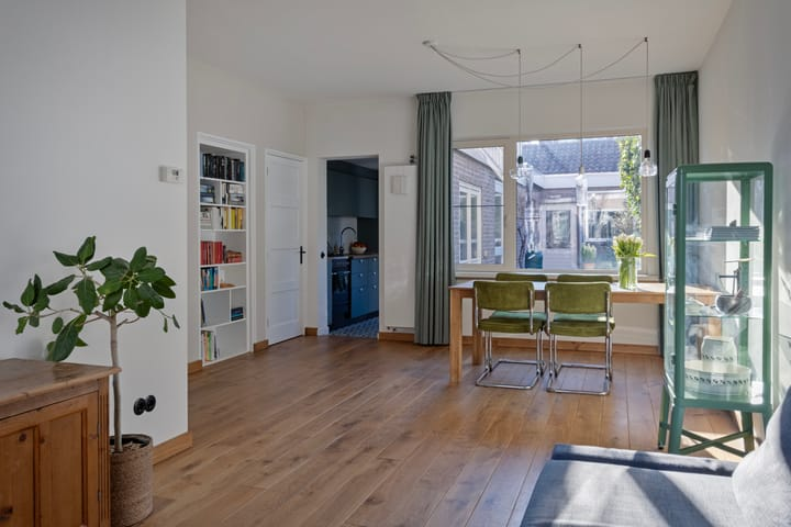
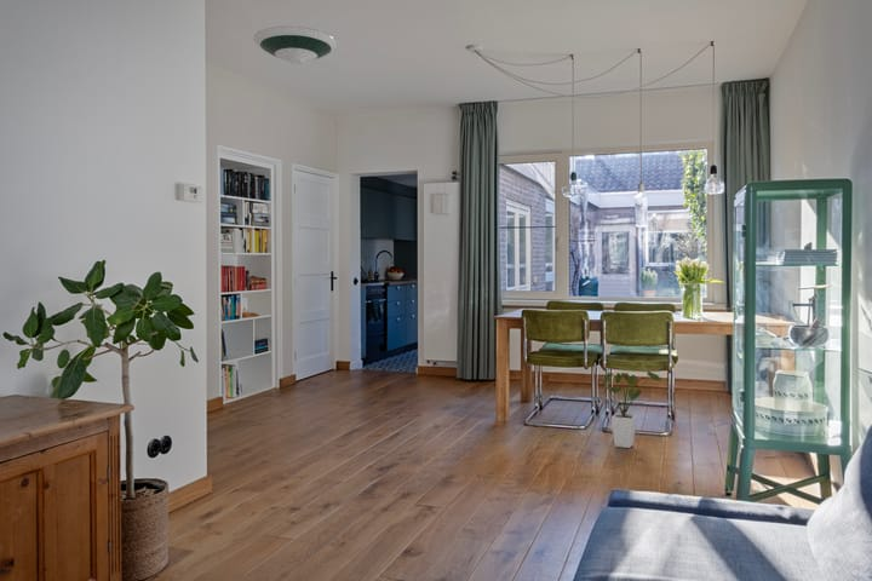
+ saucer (296, 51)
+ house plant (627, 408)
